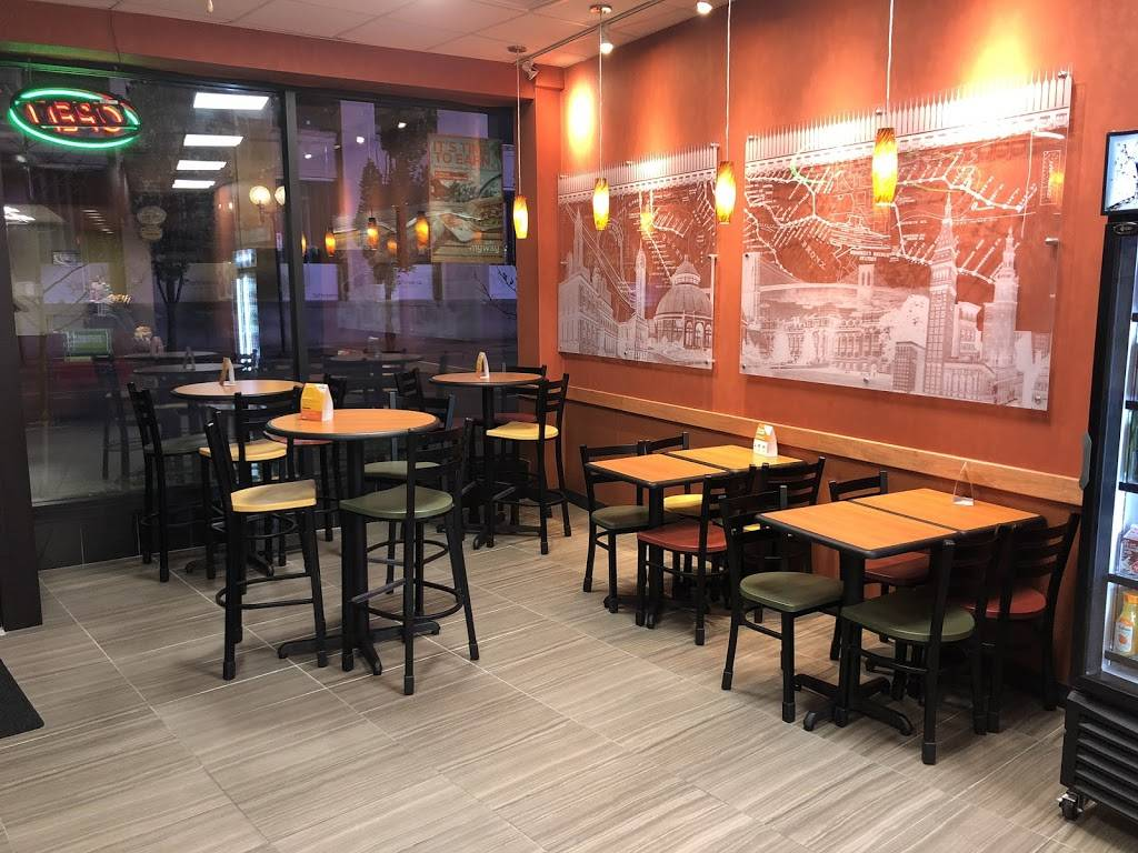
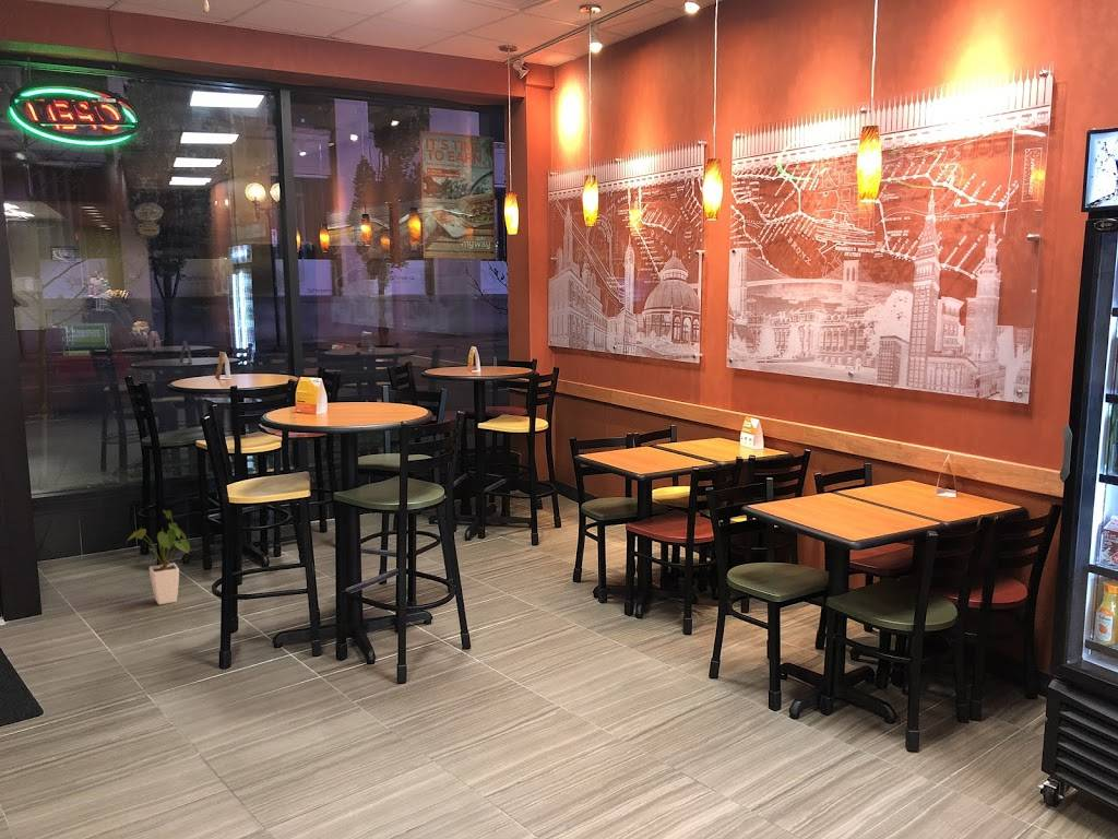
+ house plant (158, 559)
